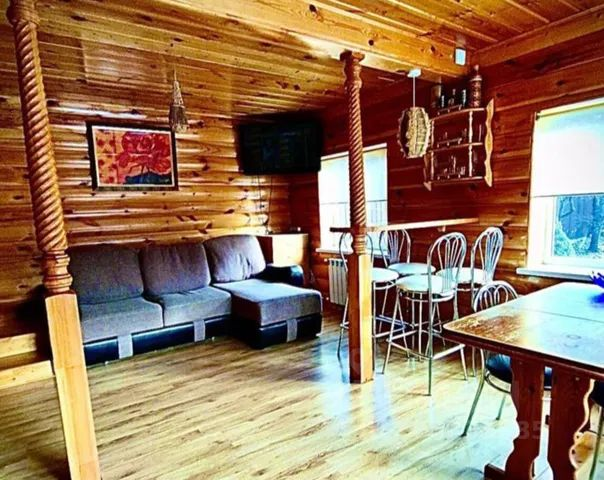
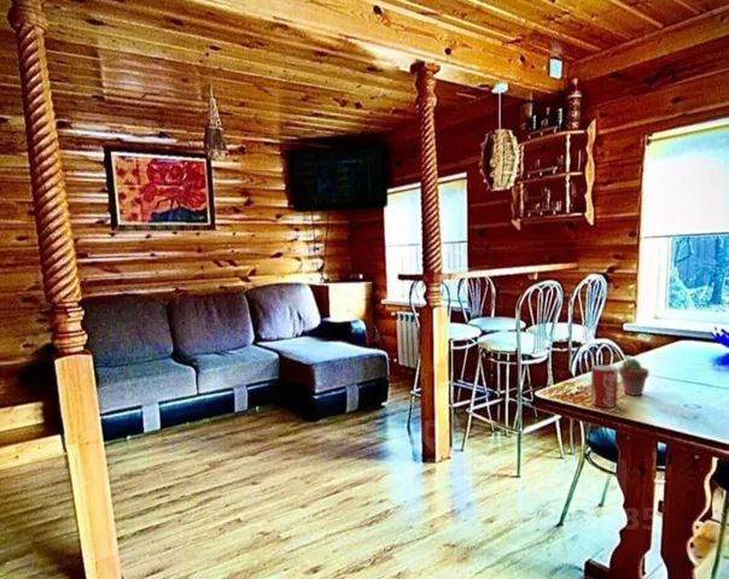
+ potted succulent (632, 375)
+ beverage can (603, 385)
